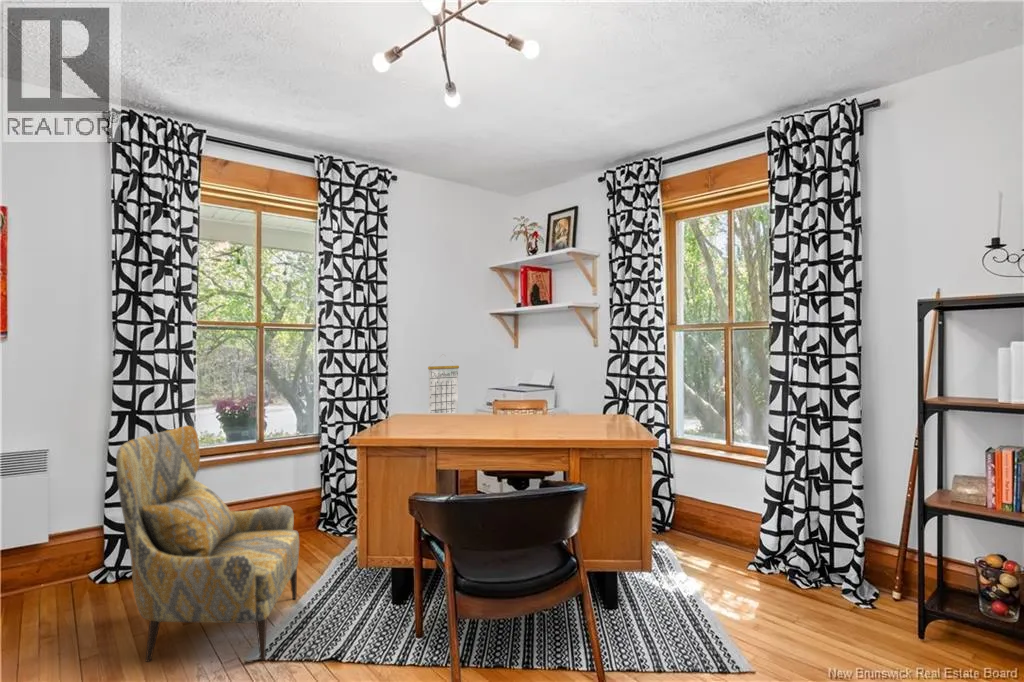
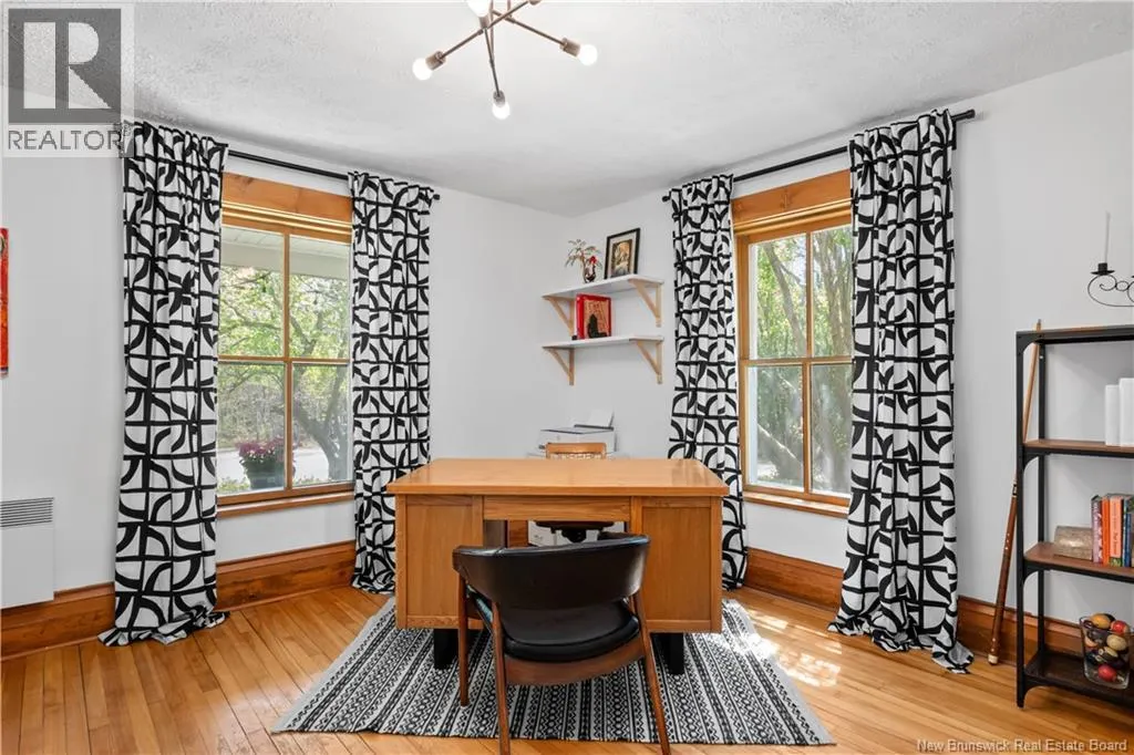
- armchair (210, 532)
- calendar (443, 385)
